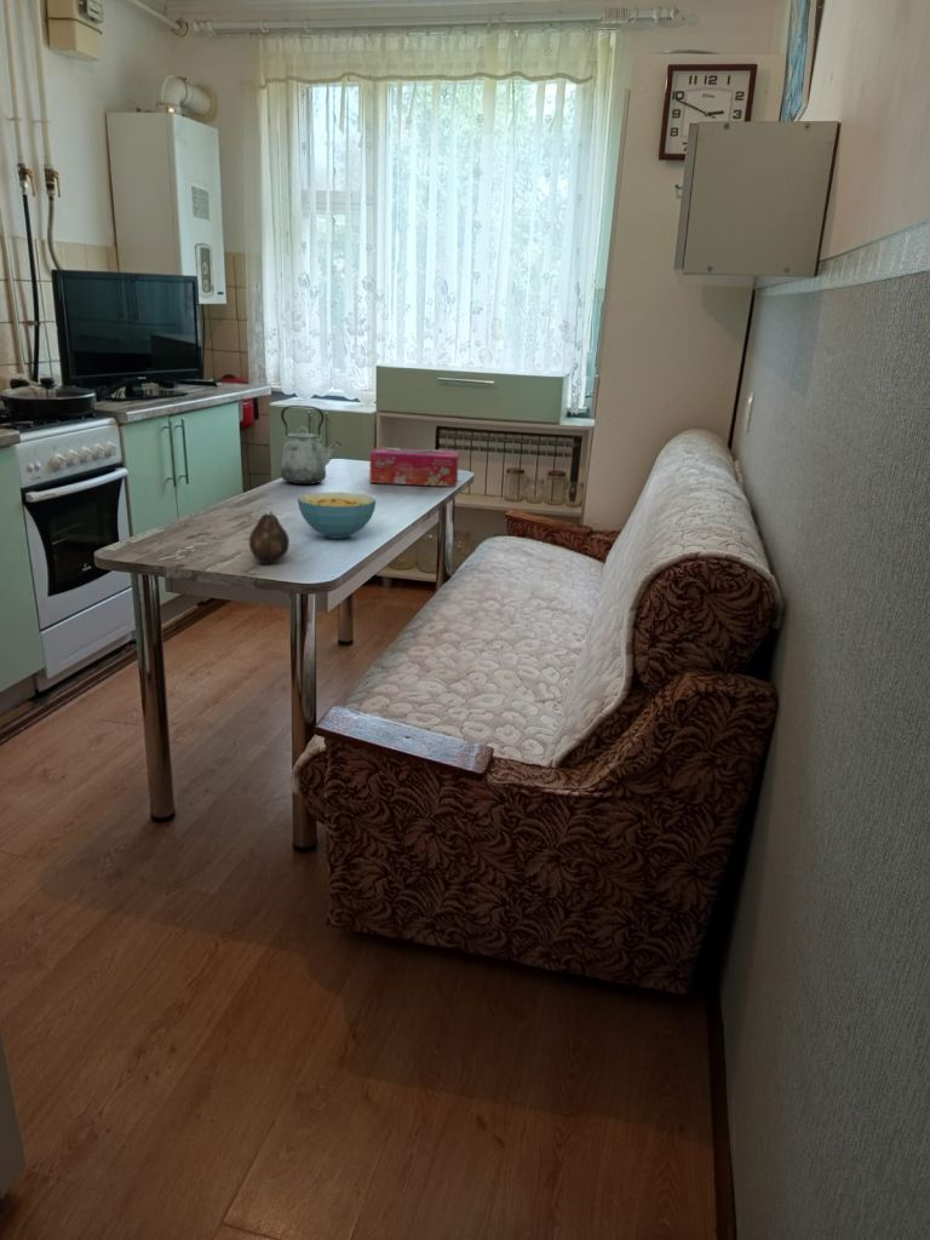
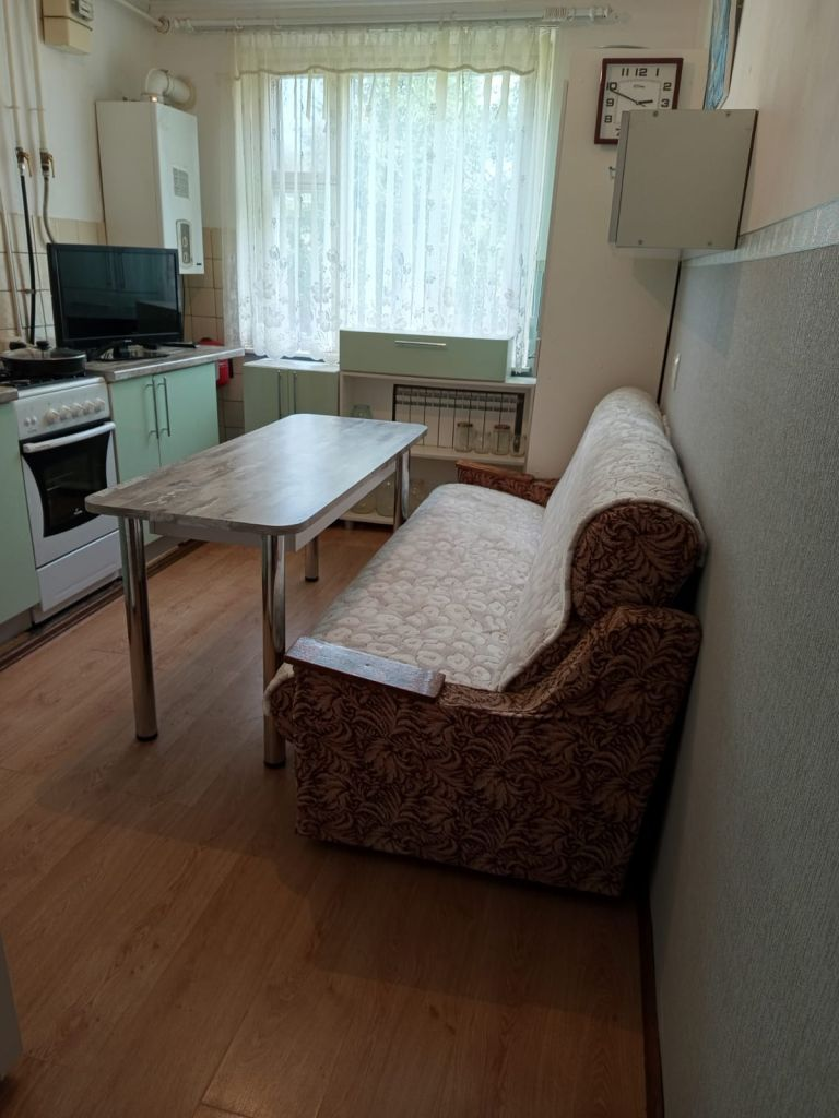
- cereal bowl (337, 517)
- fruit (268, 536)
- tissue box (414, 466)
- kettle (311, 444)
